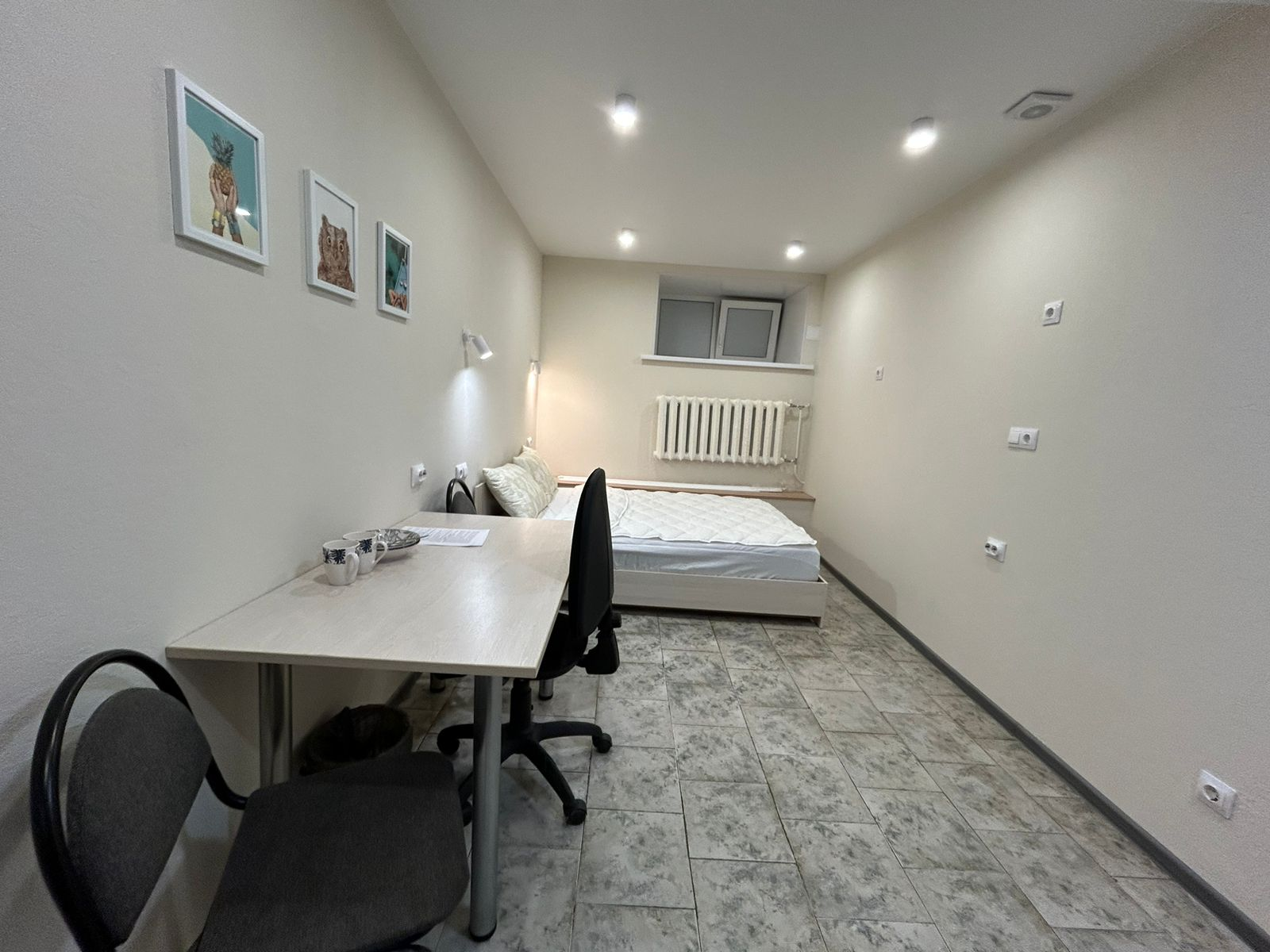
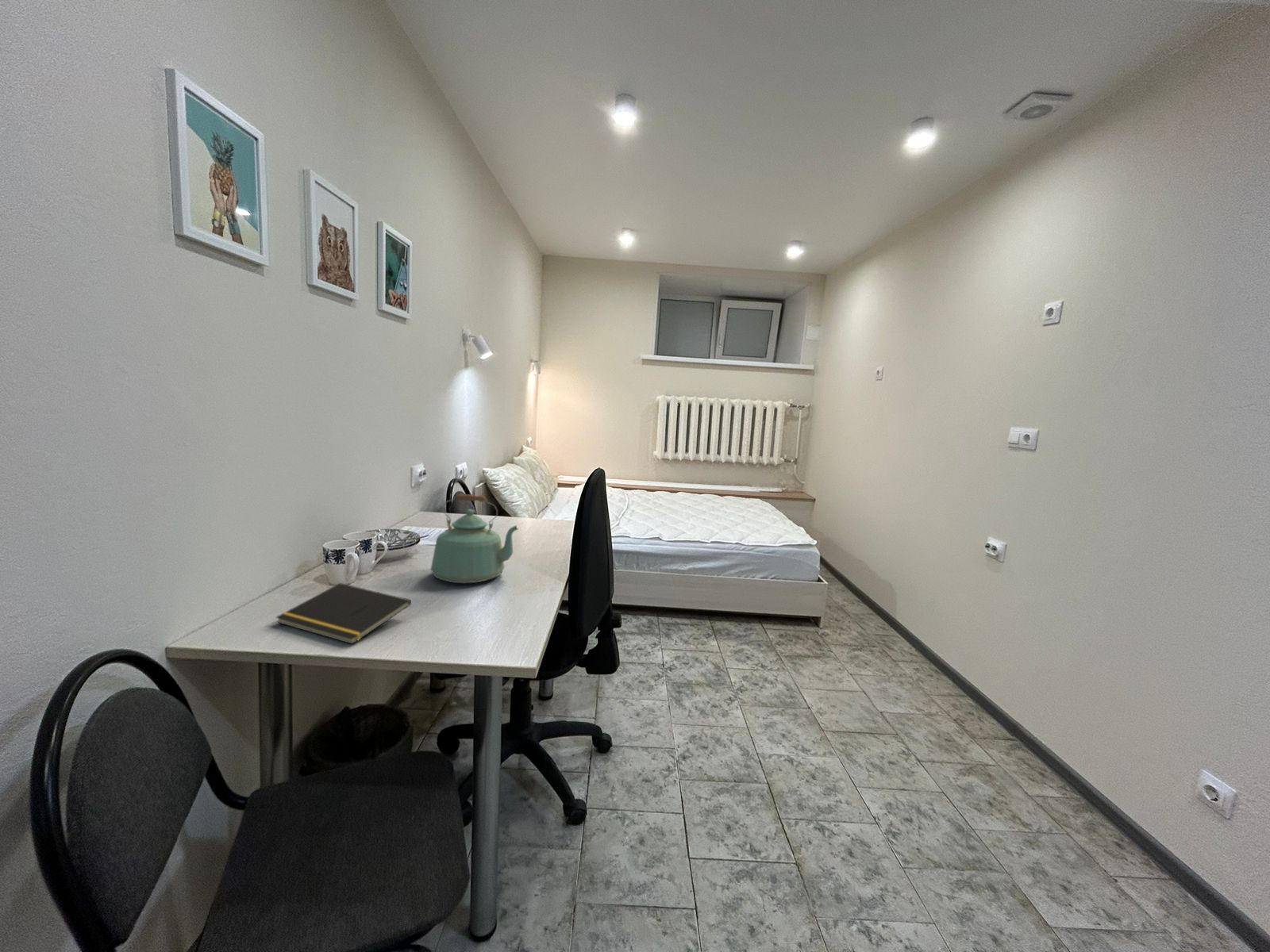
+ notepad (345, 610)
+ kettle (476, 535)
